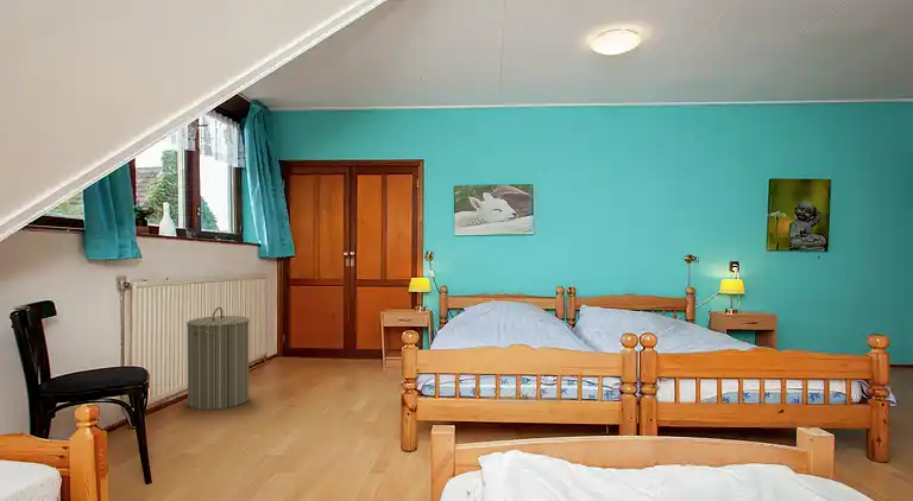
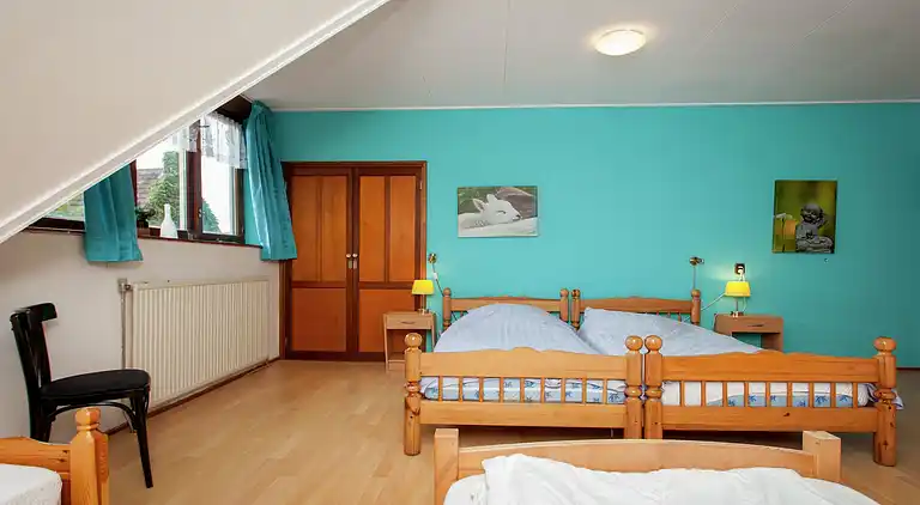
- laundry hamper (219, 354)
